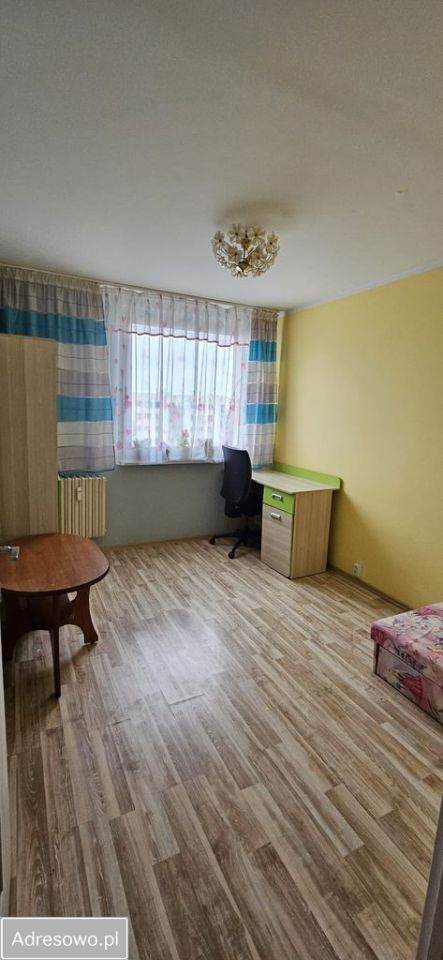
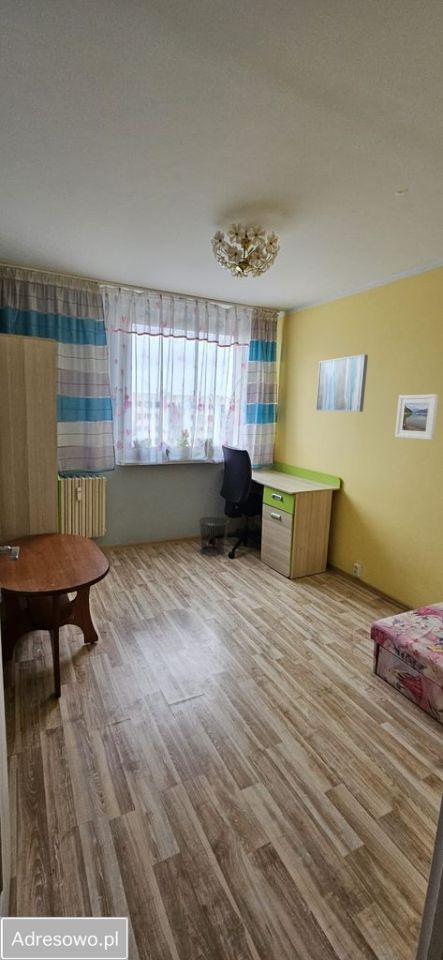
+ wall art (339, 385)
+ waste bin (212, 535)
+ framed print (415, 416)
